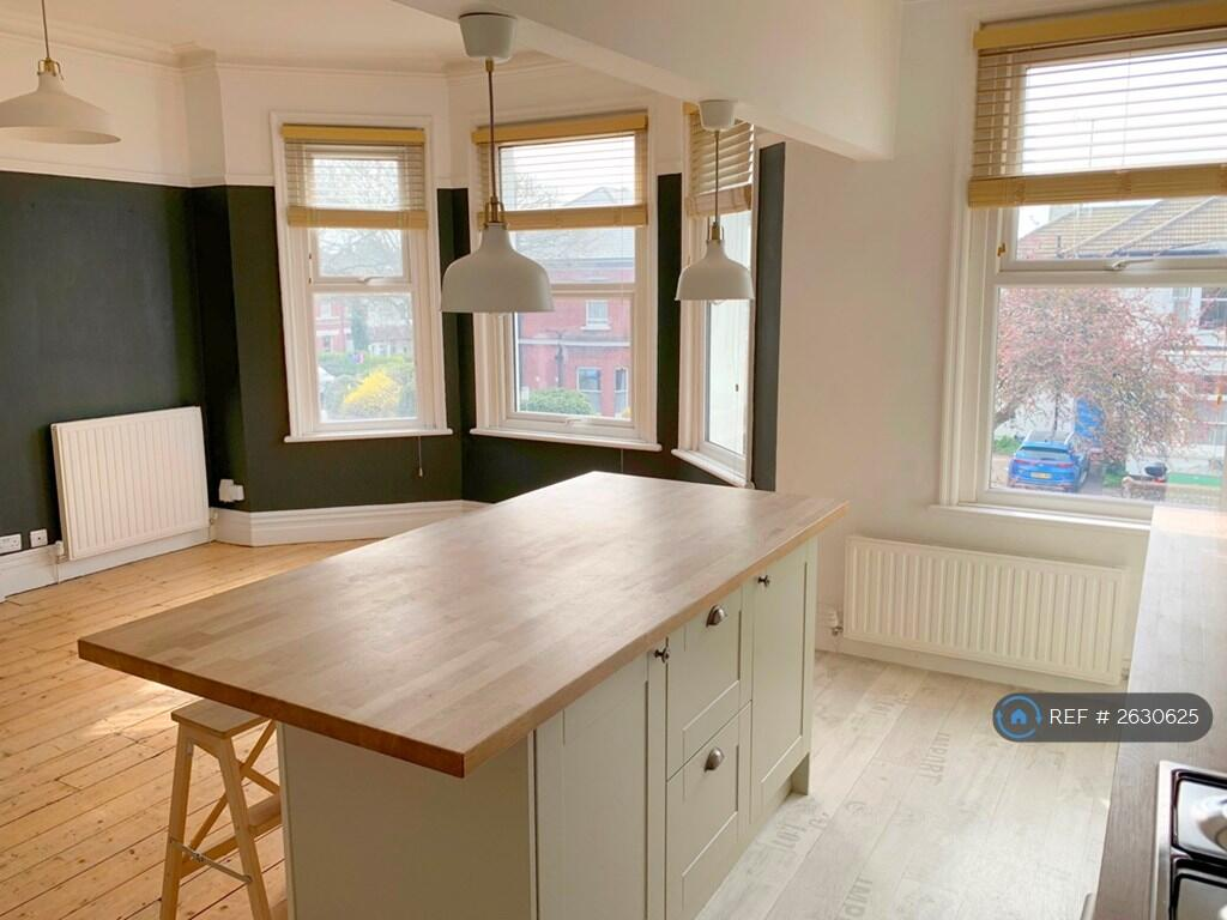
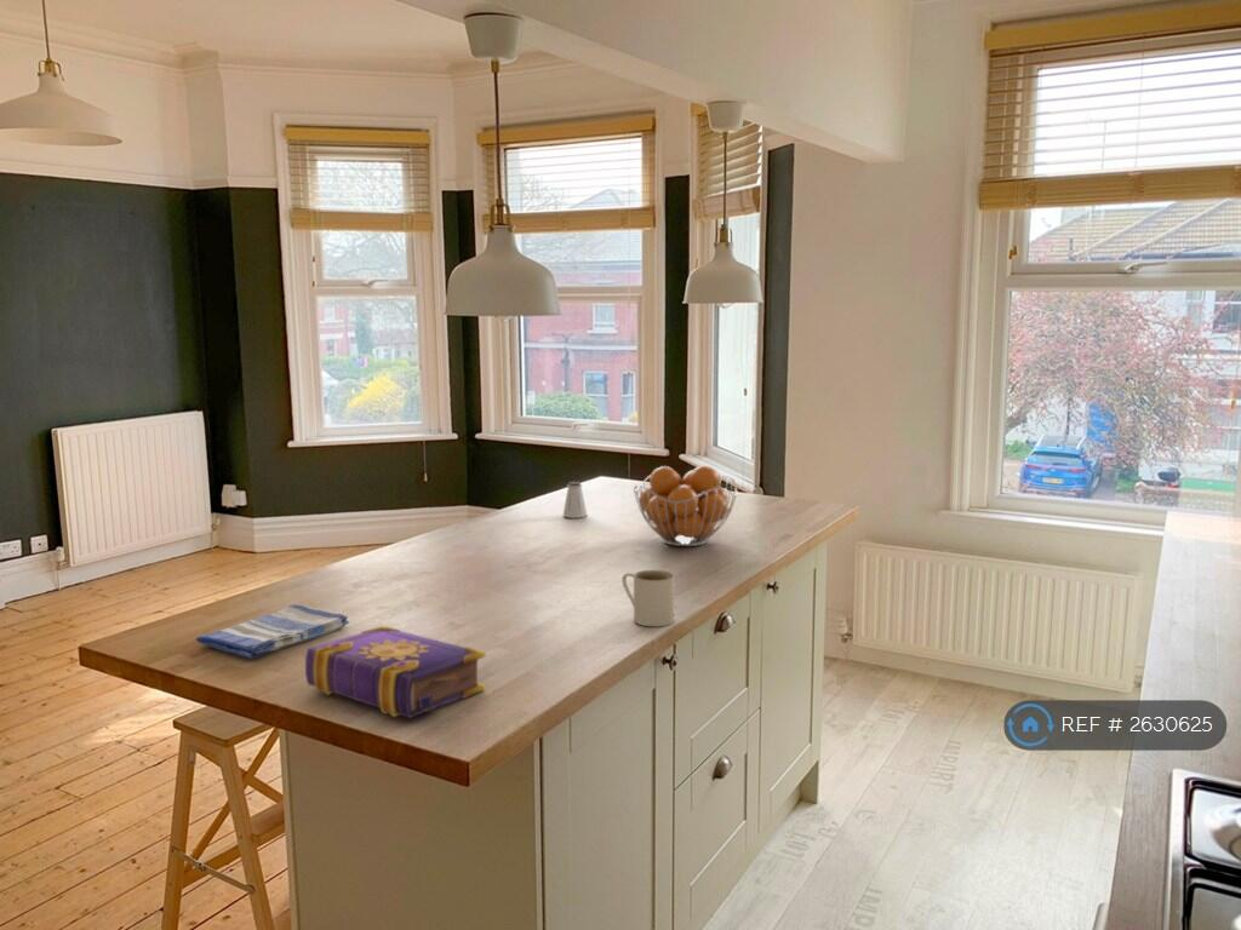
+ saltshaker (574, 499)
+ fruit basket (685, 503)
+ dish towel (275, 628)
+ mug (646, 596)
+ book (394, 667)
